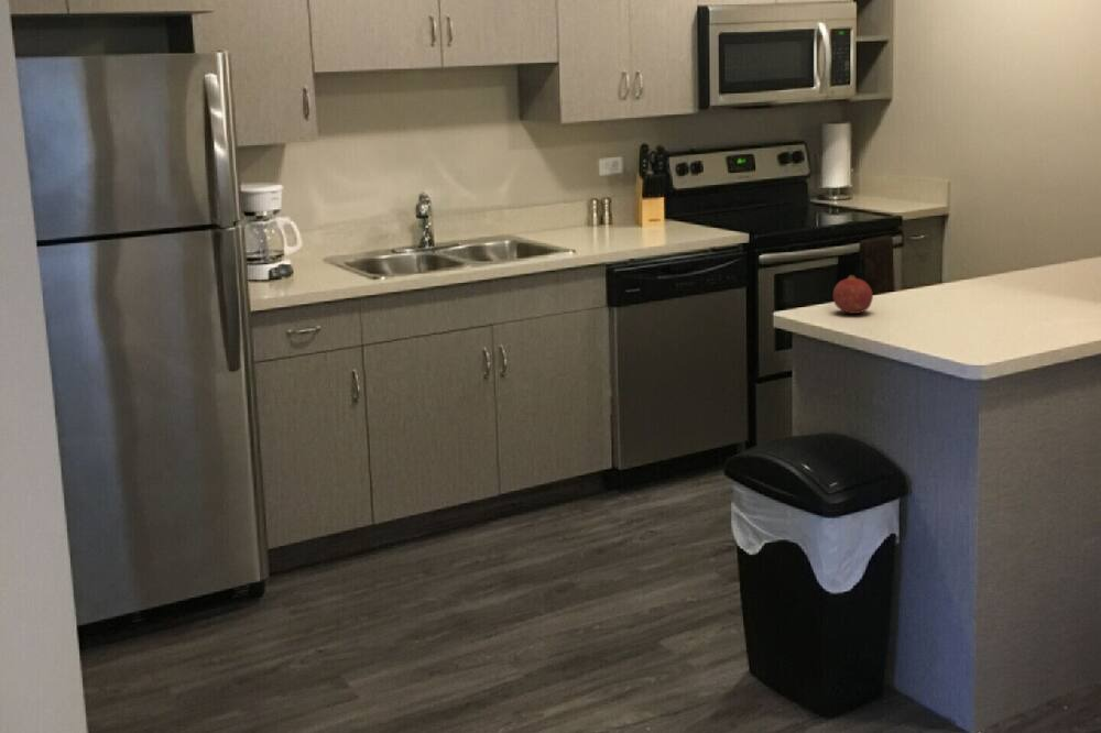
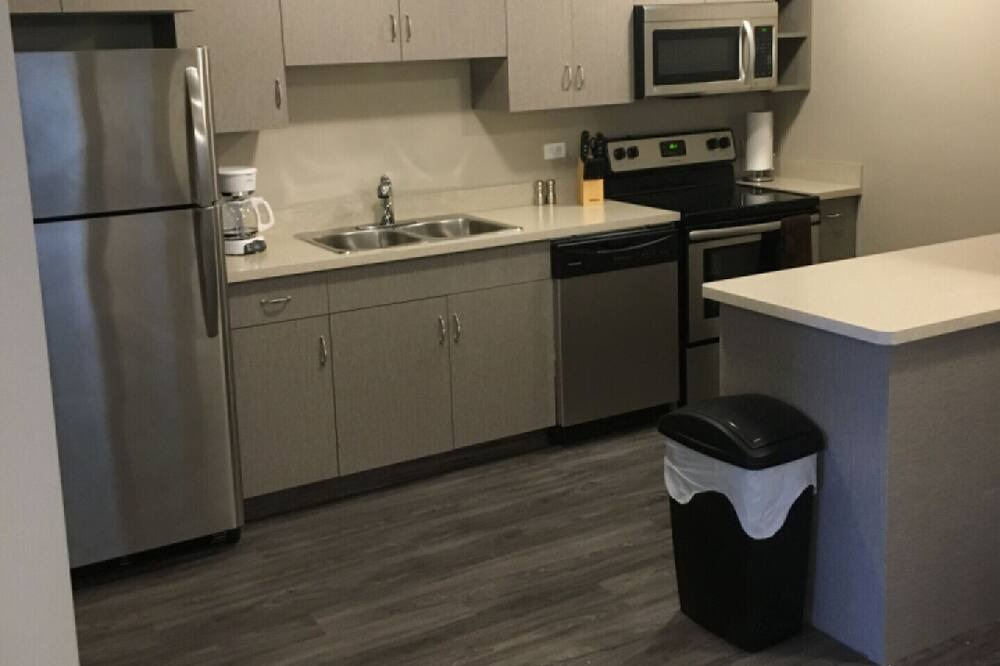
- fruit (852, 294)
